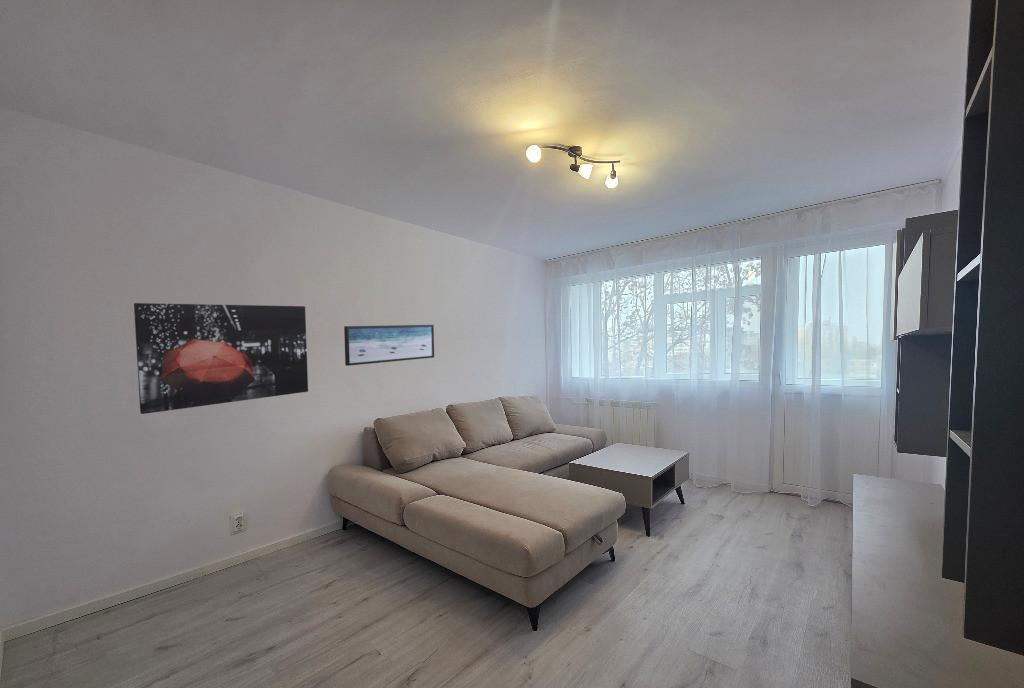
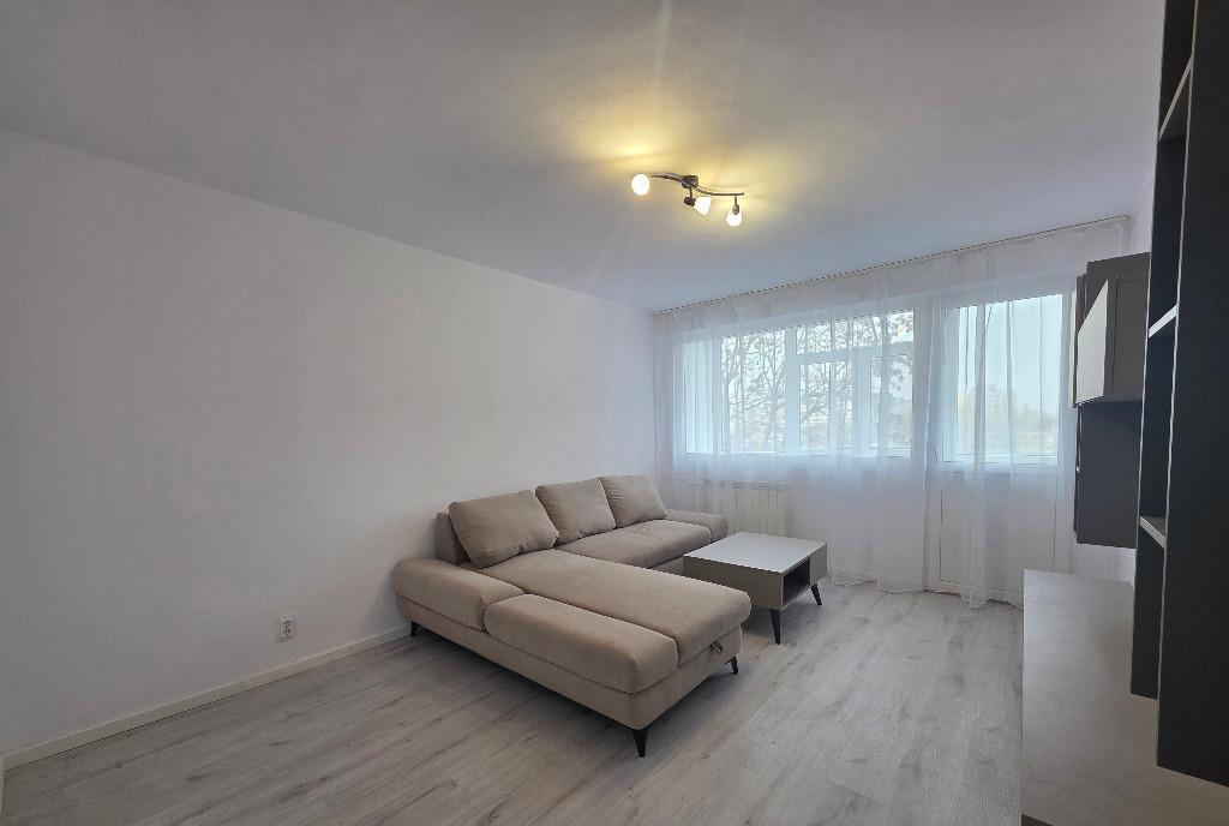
- wall art (393, 343)
- wall art (232, 353)
